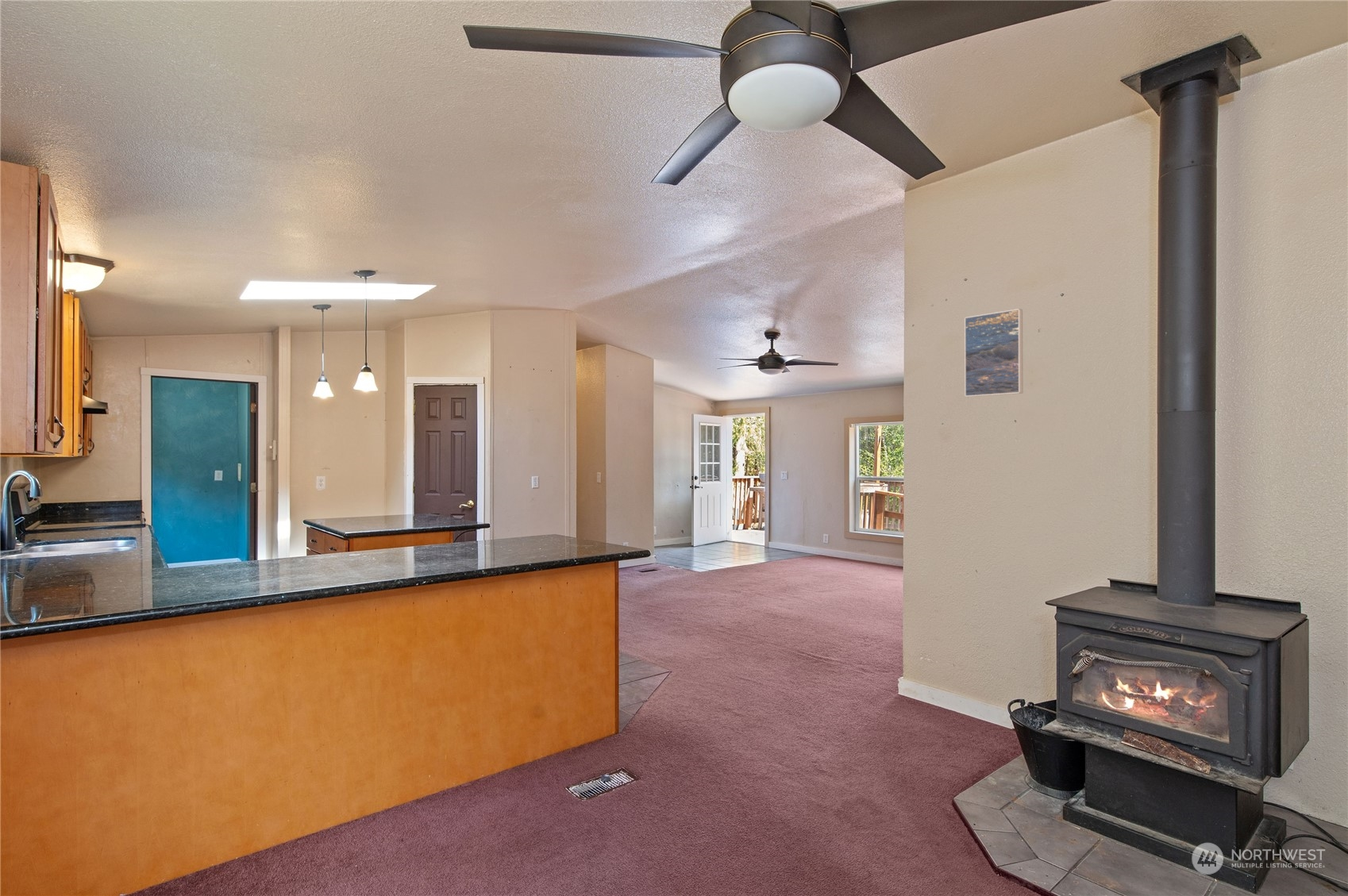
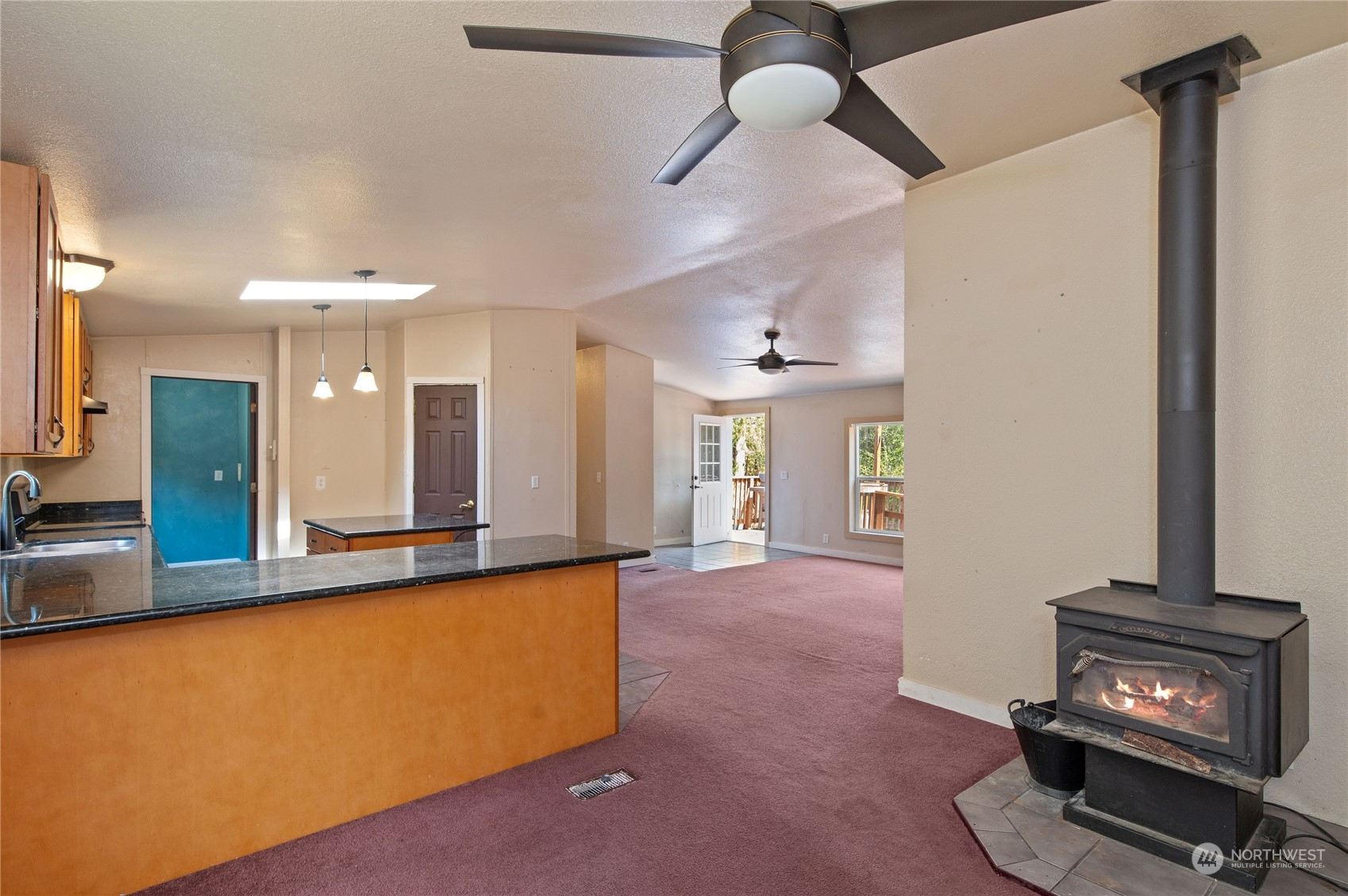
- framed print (992, 354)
